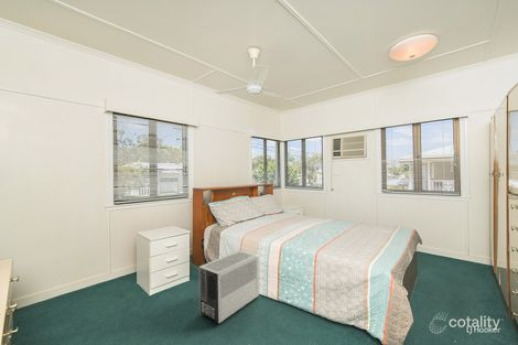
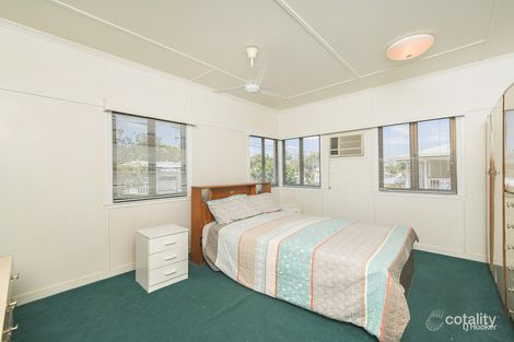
- air purifier (231, 282)
